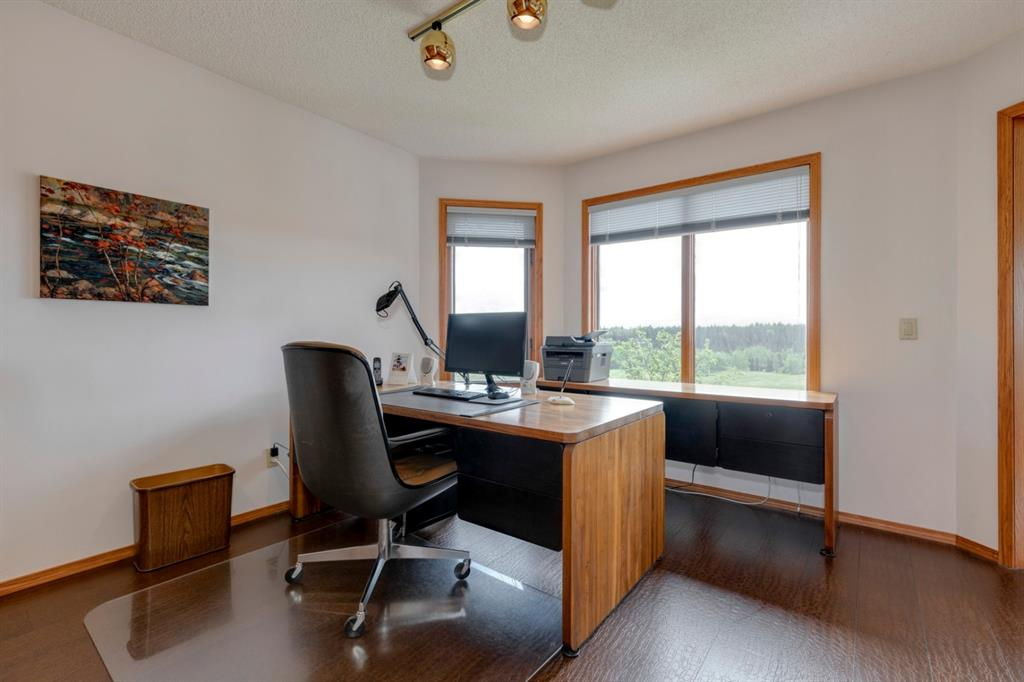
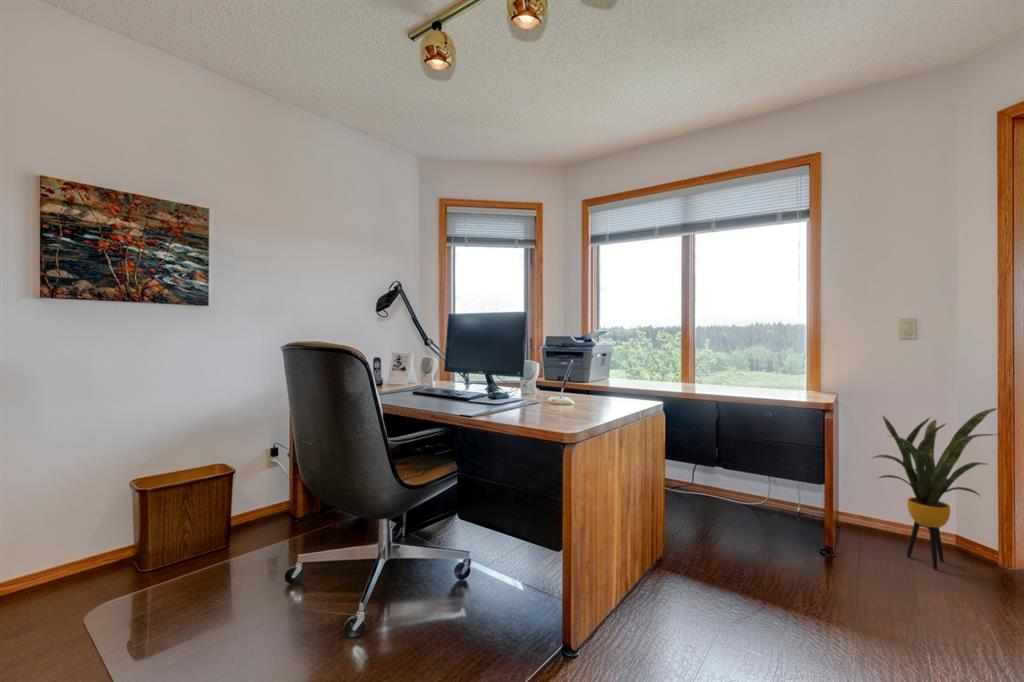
+ house plant (941, 487)
